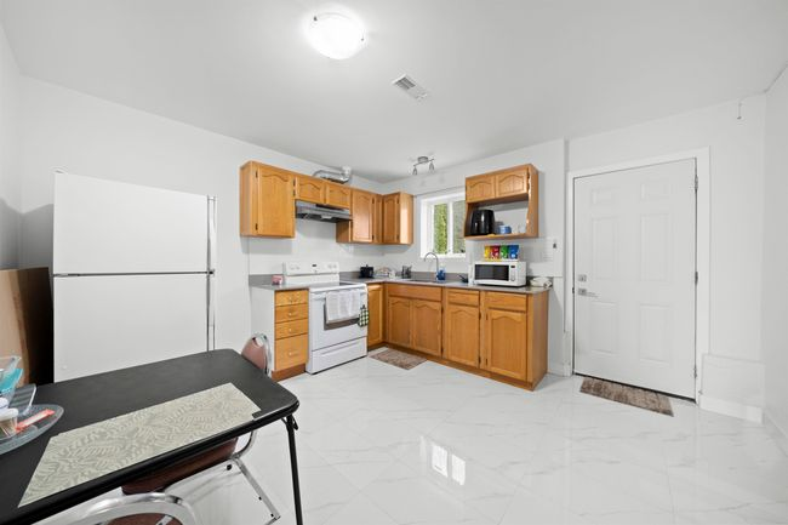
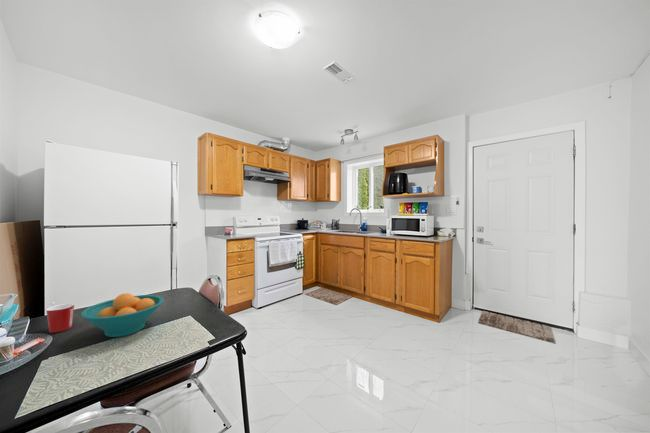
+ fruit bowl (125, 312)
+ mug (63, 316)
